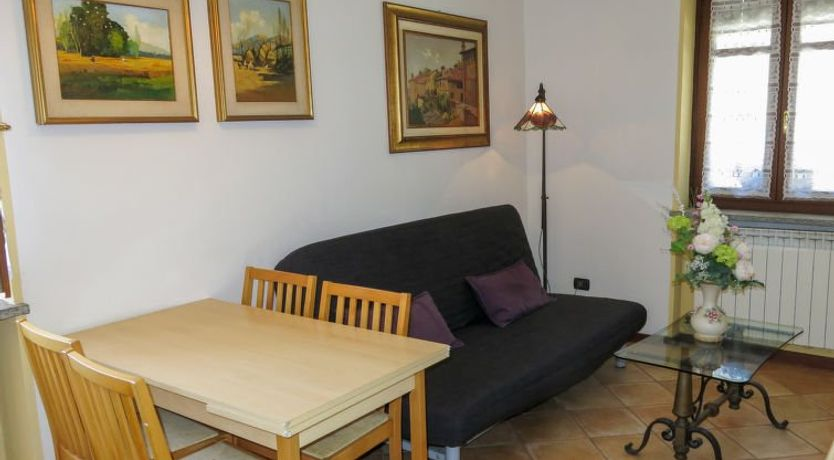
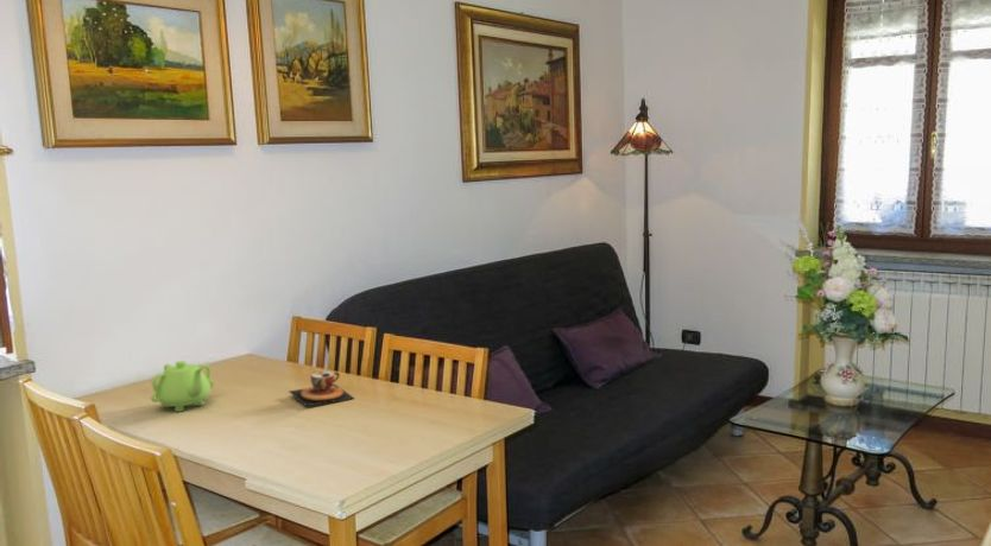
+ teacup (320, 385)
+ teapot (183, 383)
